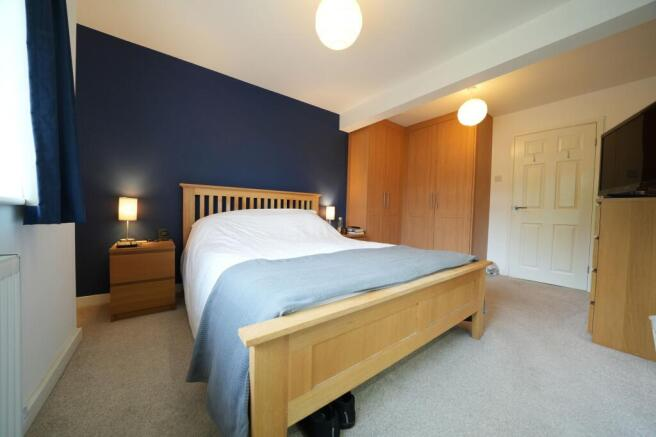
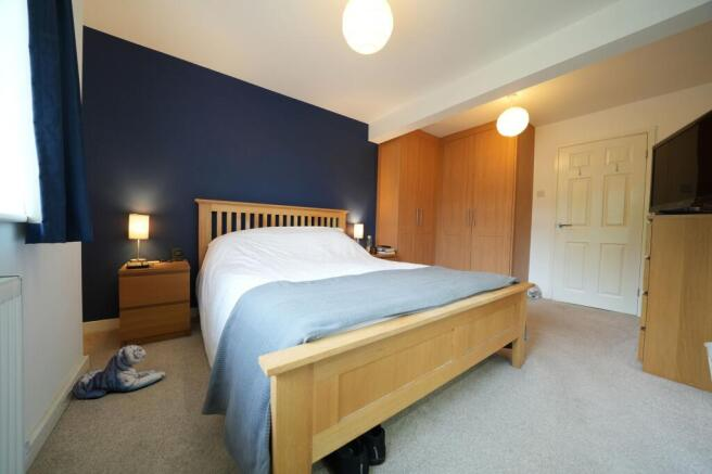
+ plush toy (120, 364)
